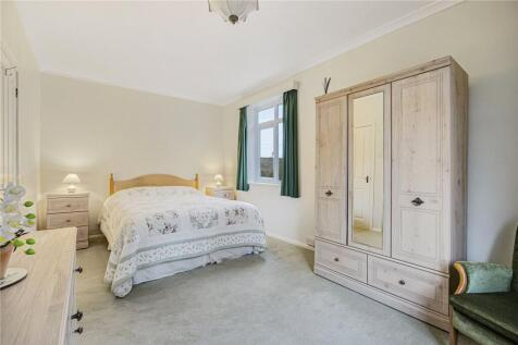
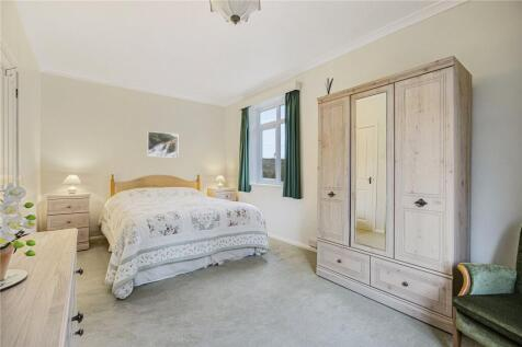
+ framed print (162, 144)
